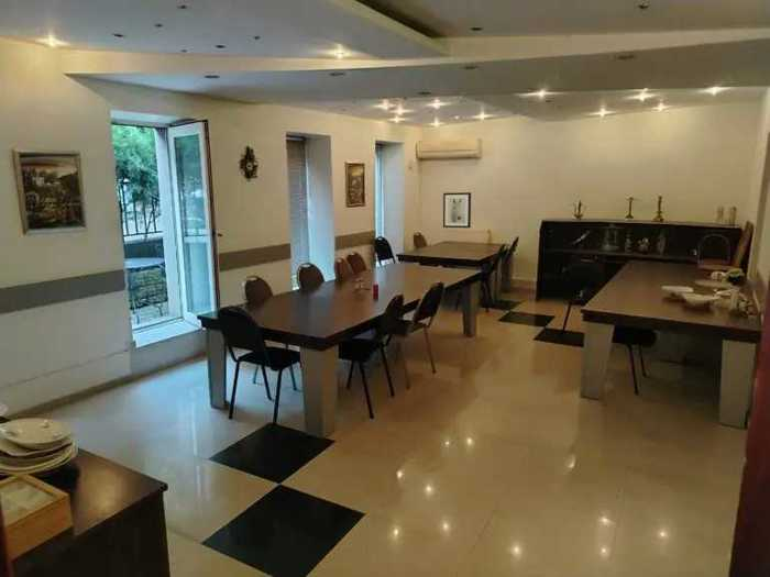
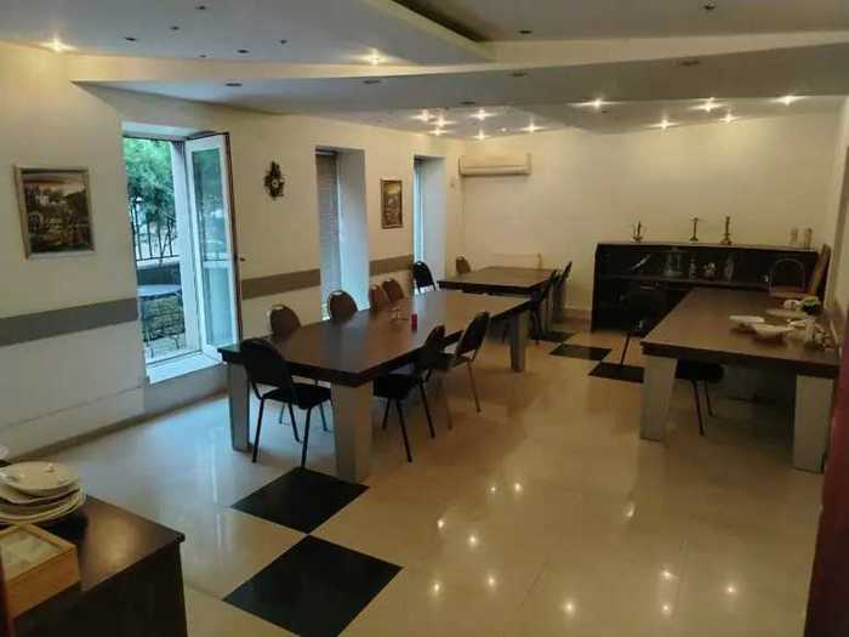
- wall art (457, 210)
